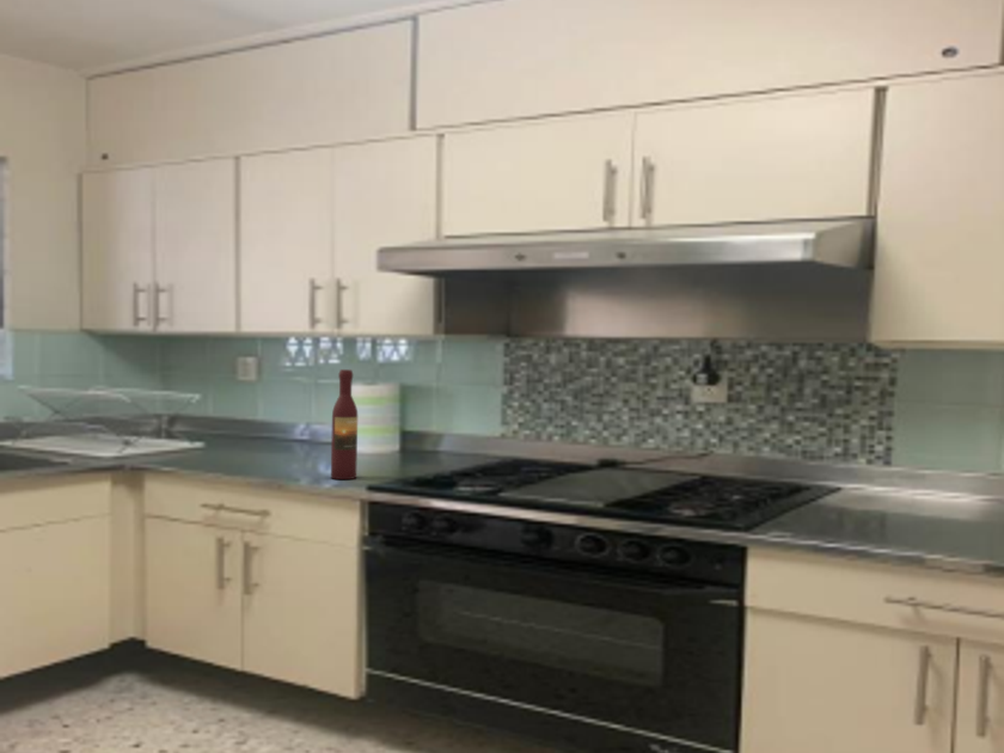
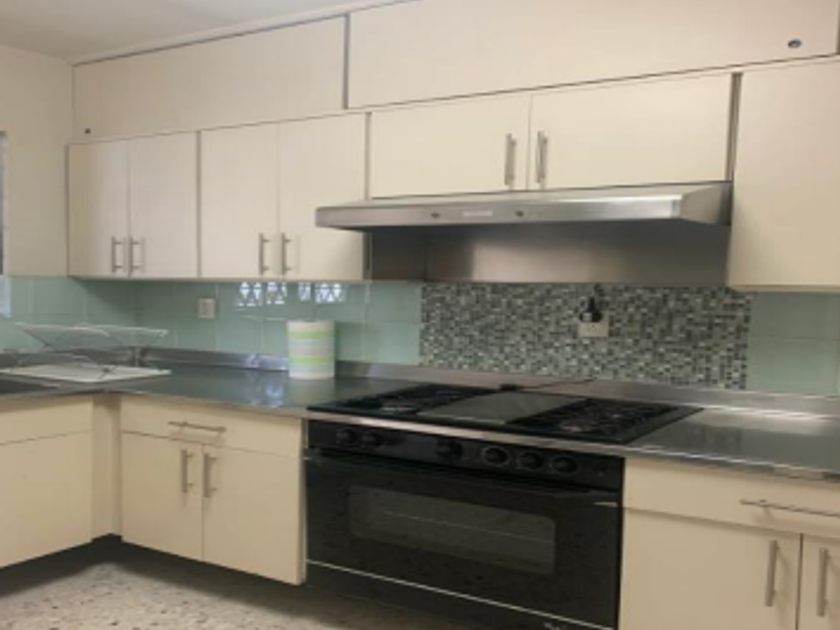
- wine bottle (344, 423)
